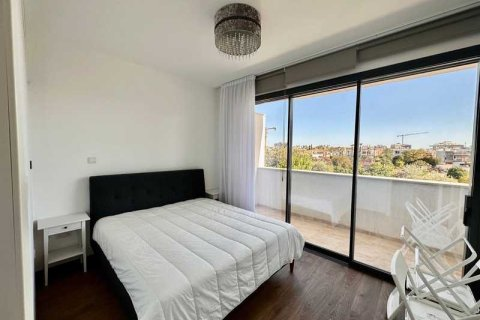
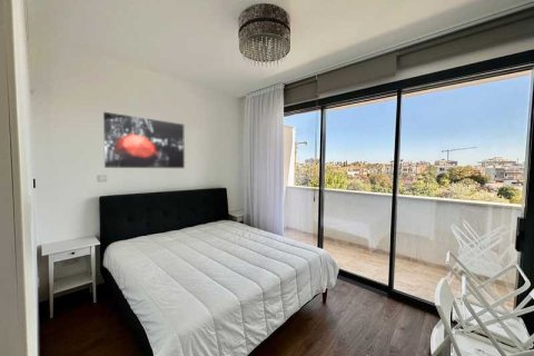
+ wall art (148, 144)
